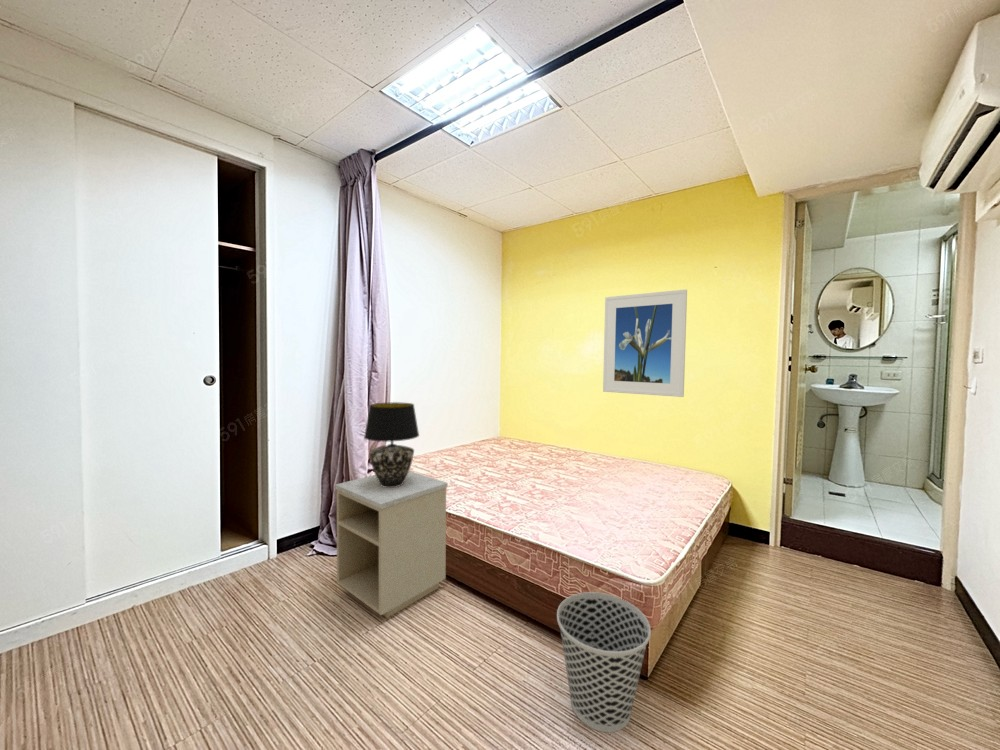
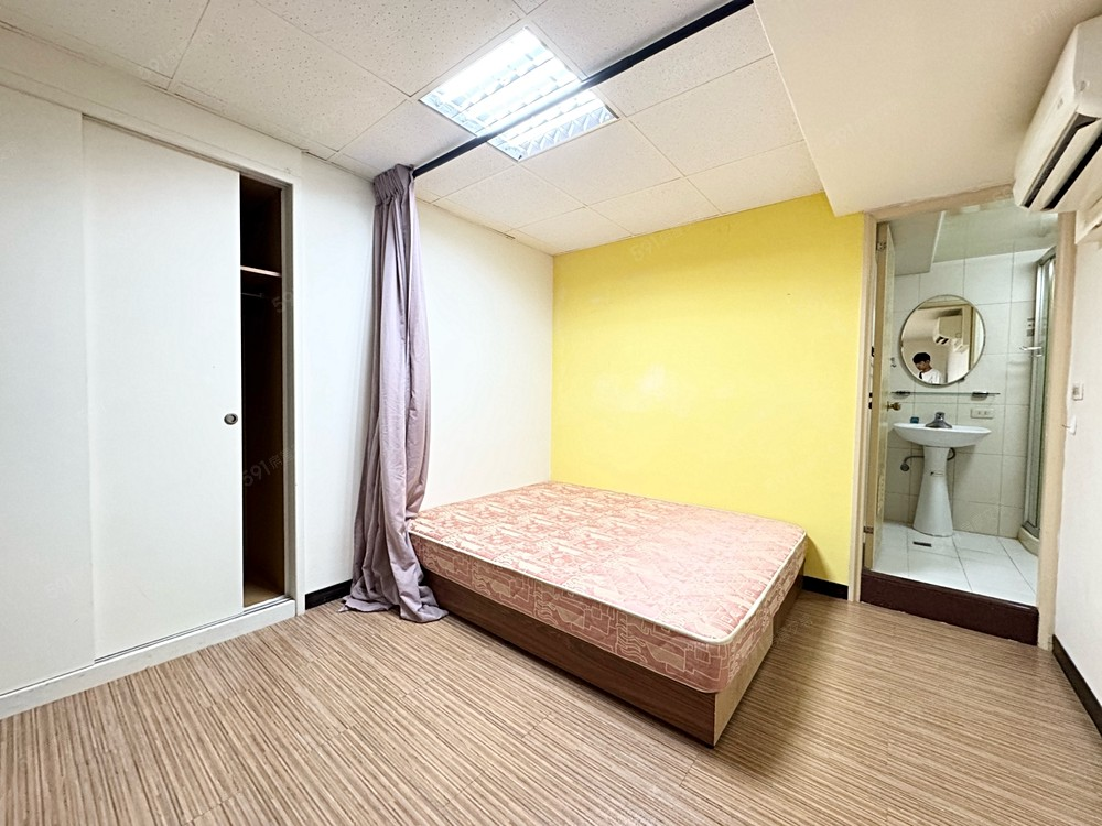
- table lamp (392, 444)
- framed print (642, 344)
- wastebasket (601, 661)
- nightstand (392, 537)
